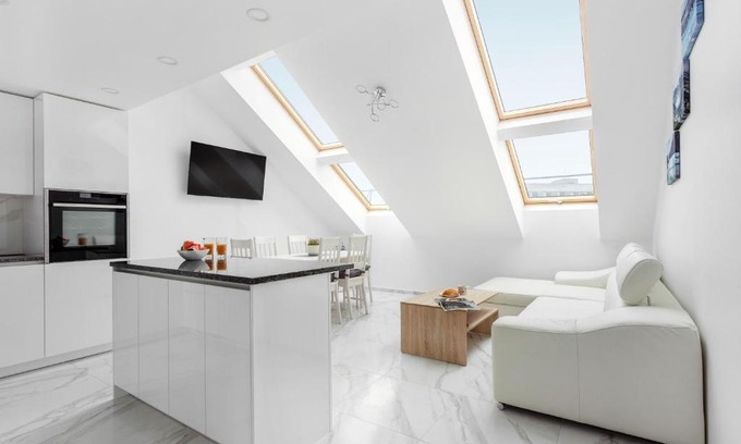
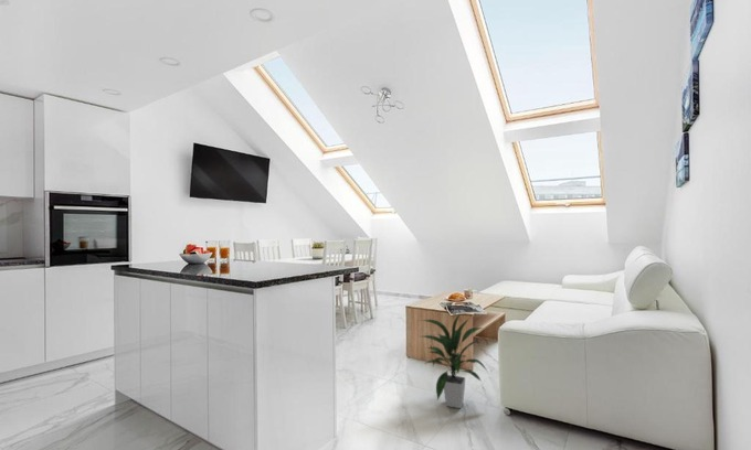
+ indoor plant (451, 358)
